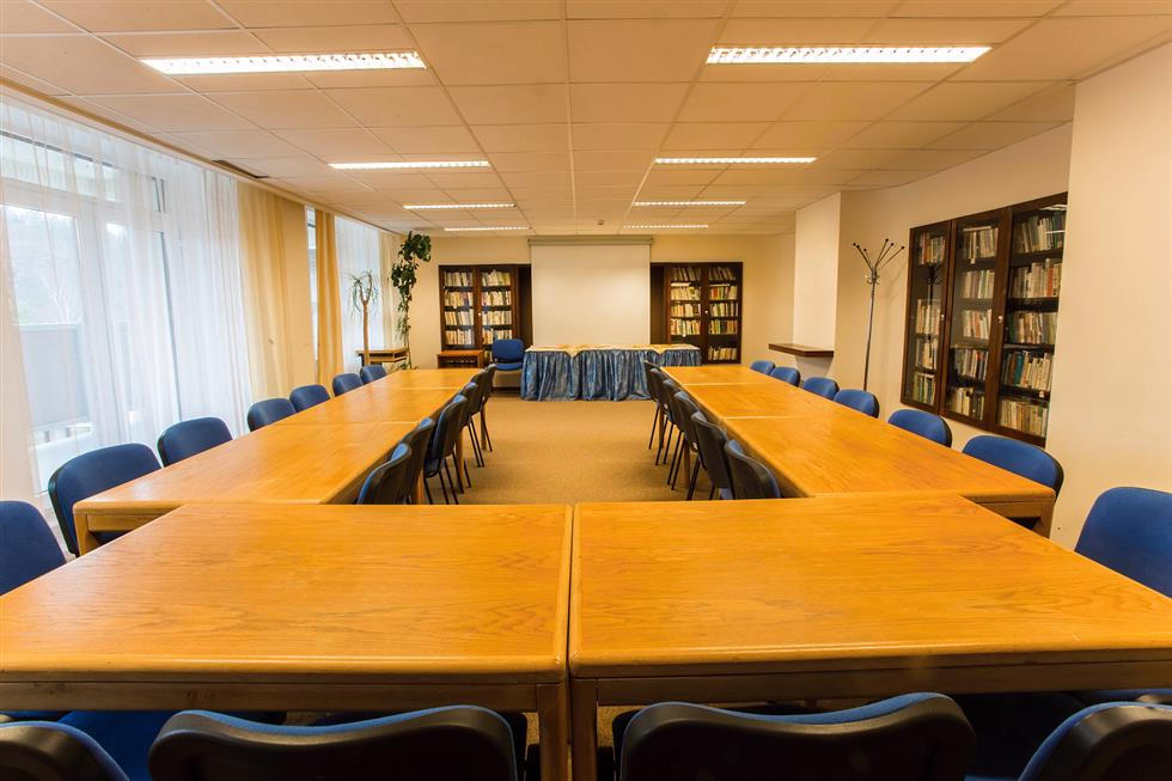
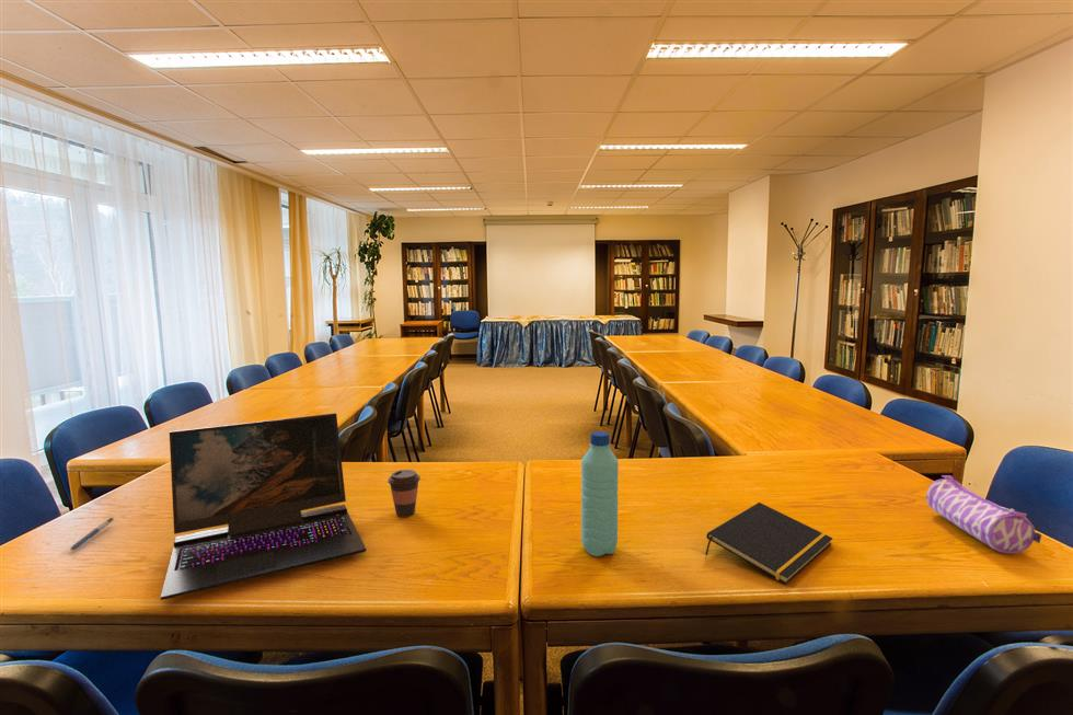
+ laptop (264, 492)
+ pencil case (976, 512)
+ coffee cup (404, 493)
+ water bottle (599, 492)
+ pen (91, 533)
+ notepad (770, 538)
